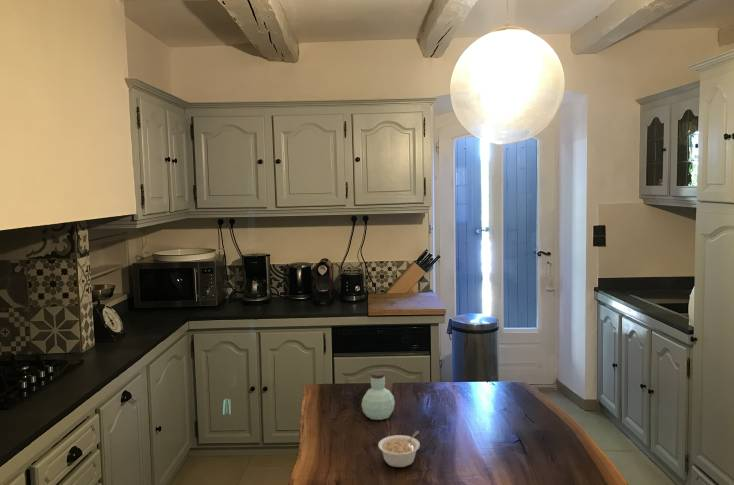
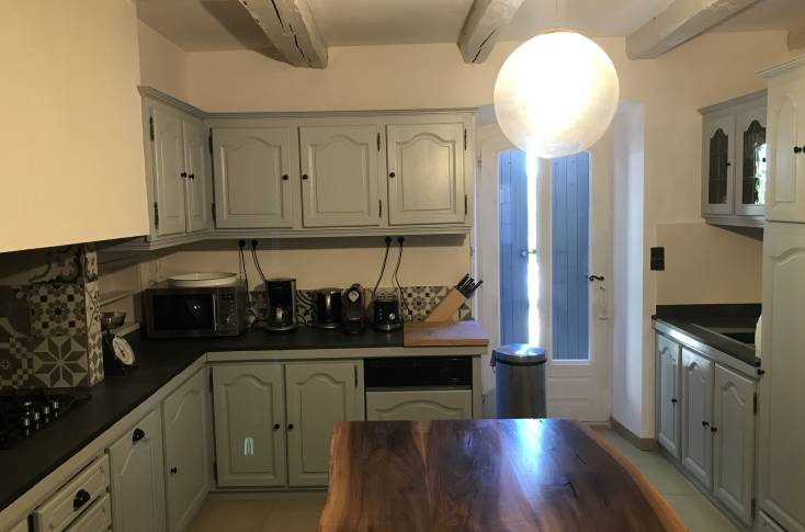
- legume (399, 449)
- jar (378, 394)
